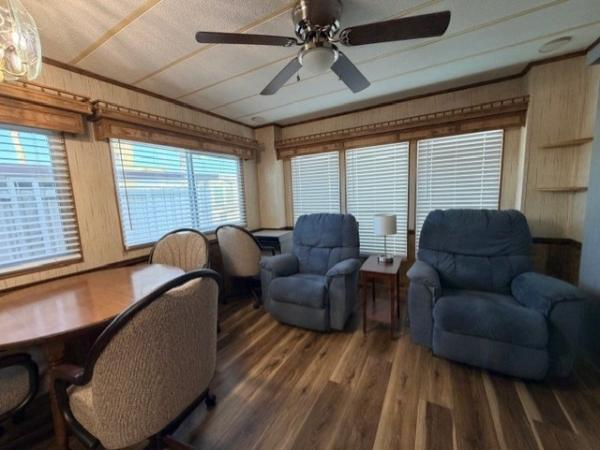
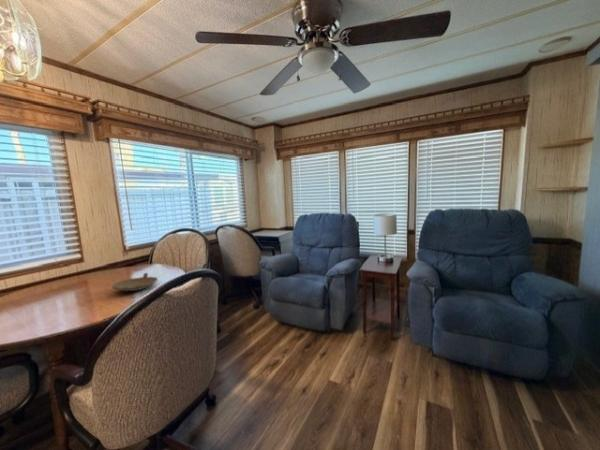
+ bowl (135, 283)
